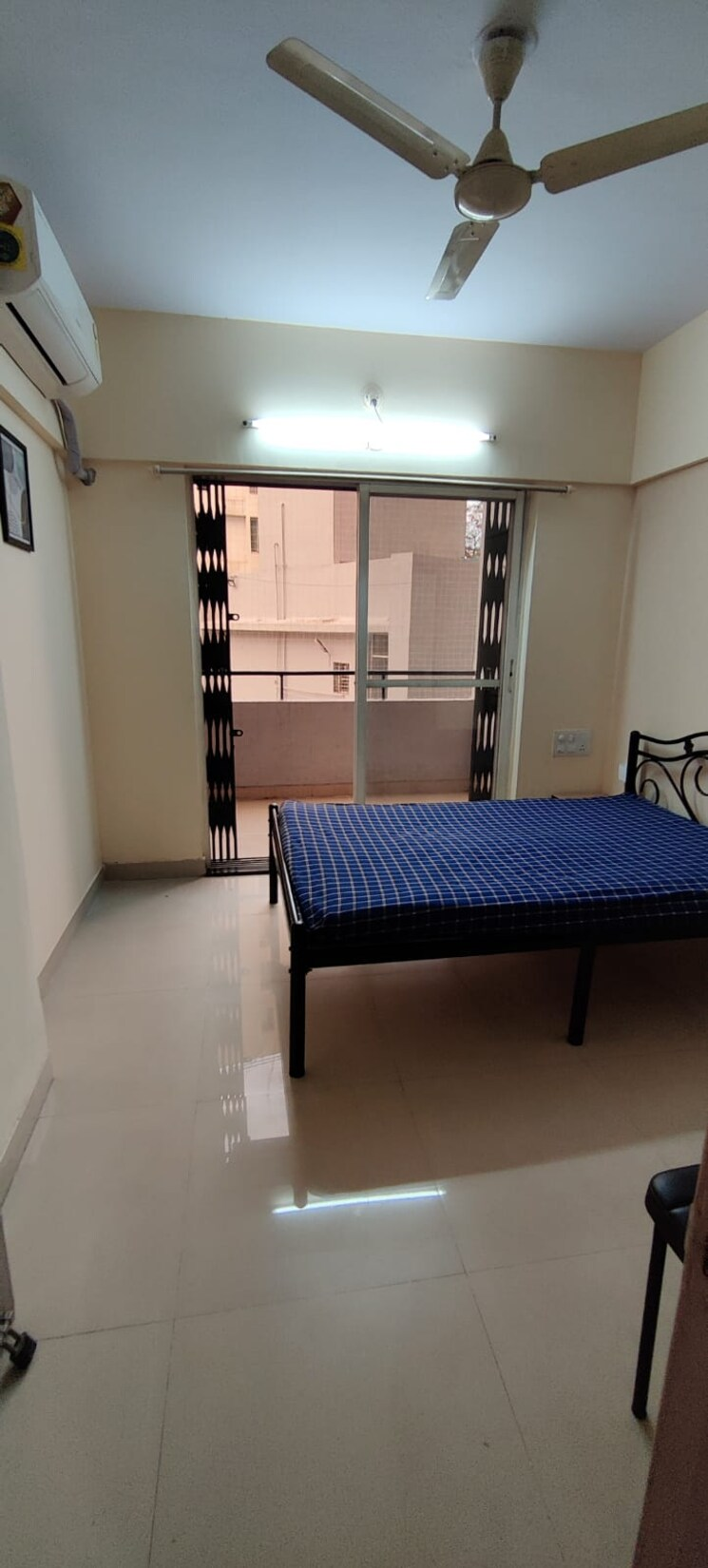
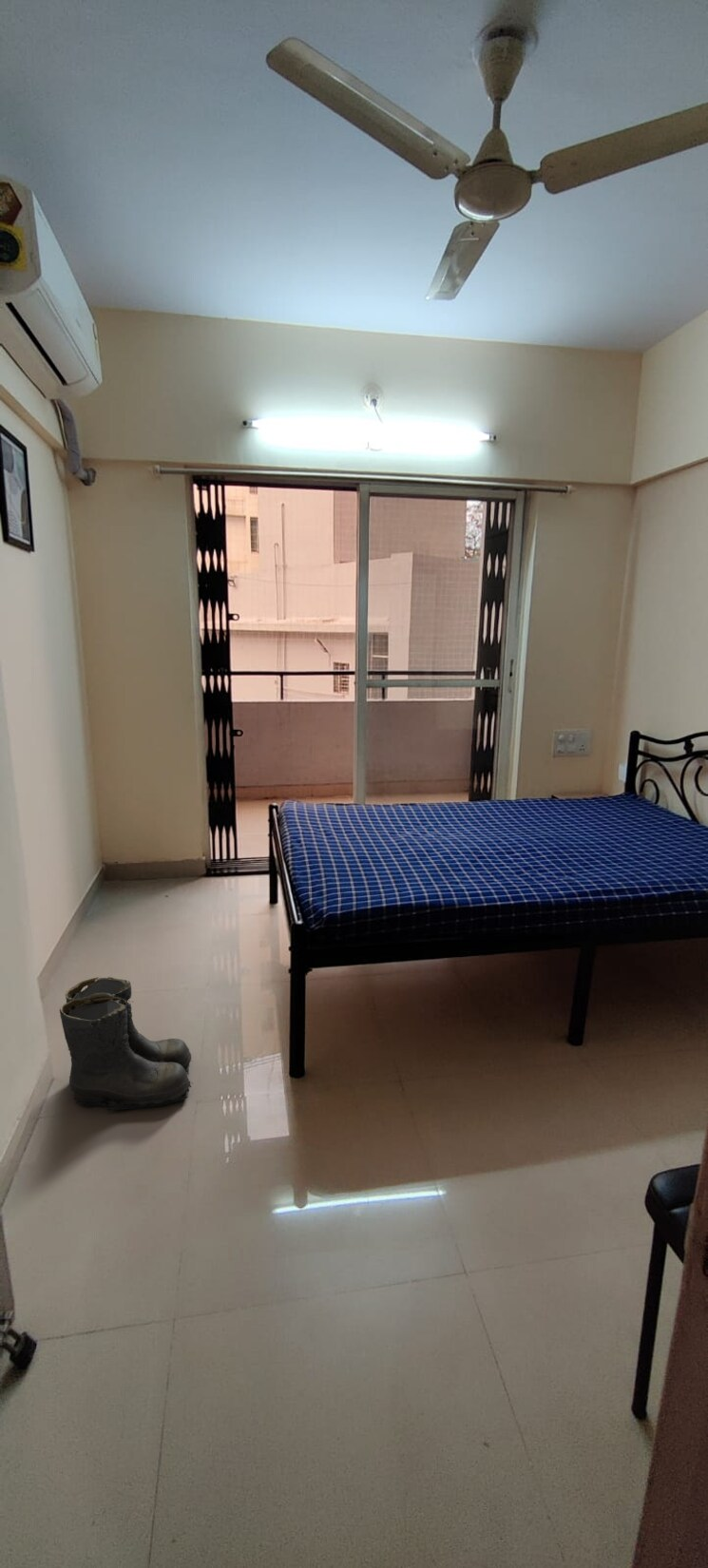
+ boots (129, 1039)
